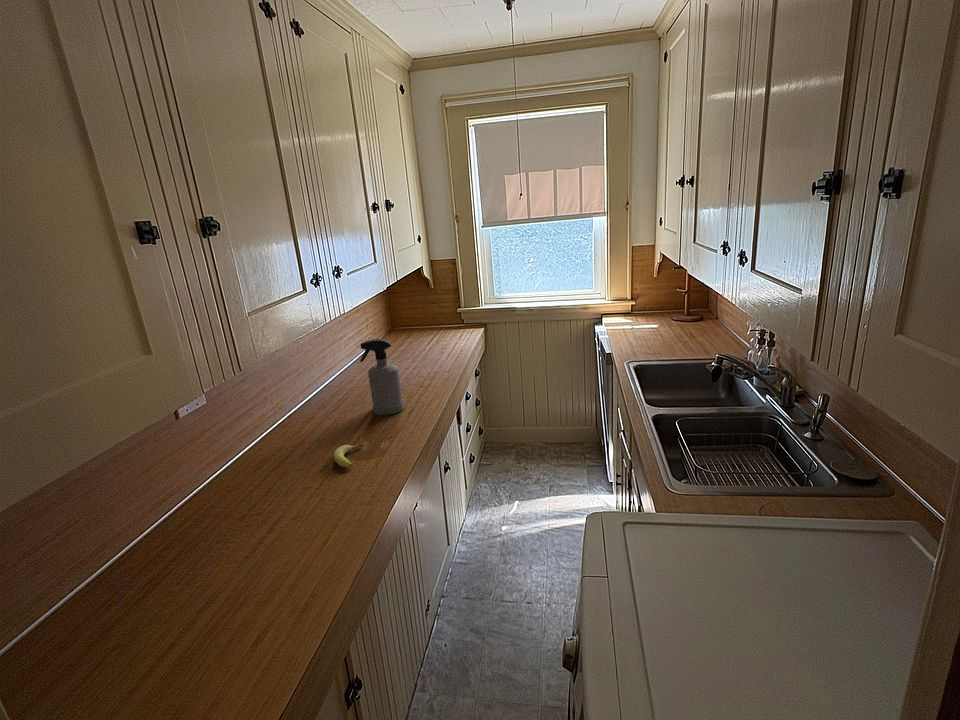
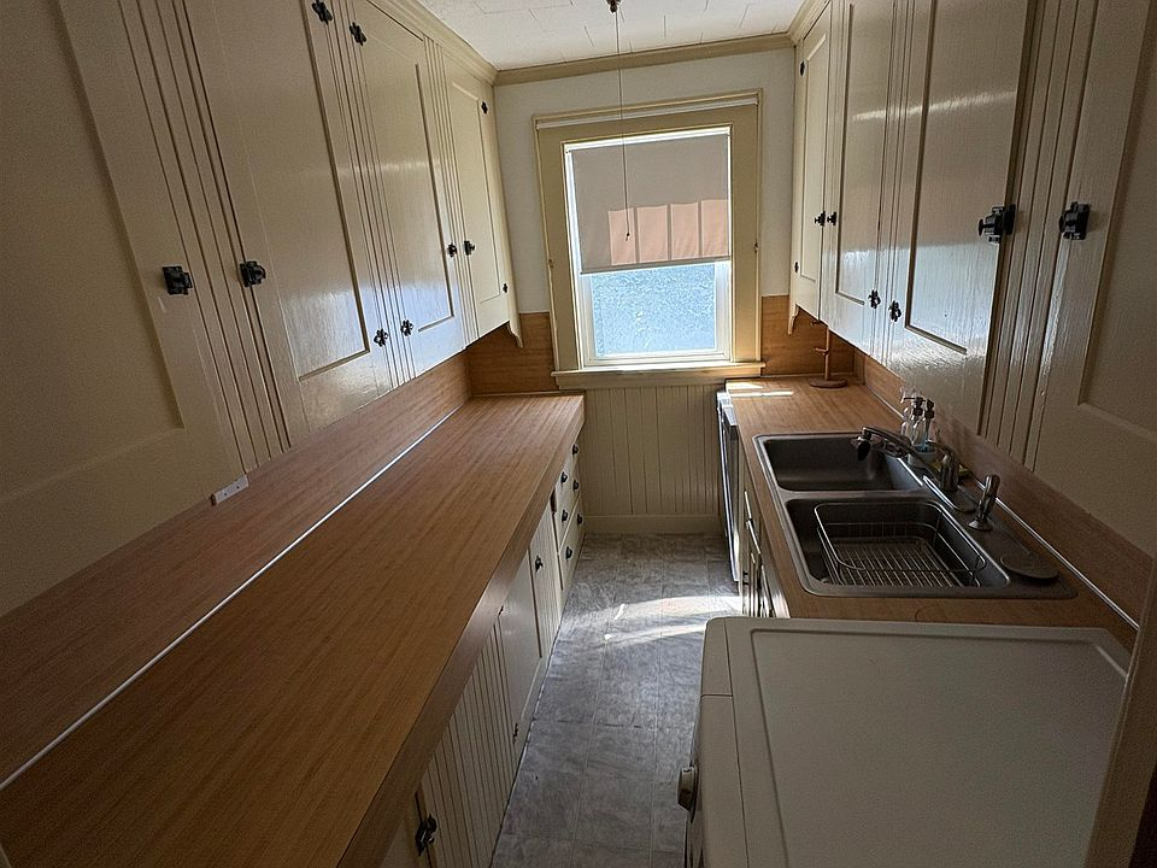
- fruit (346, 452)
- spray bottle (381, 375)
